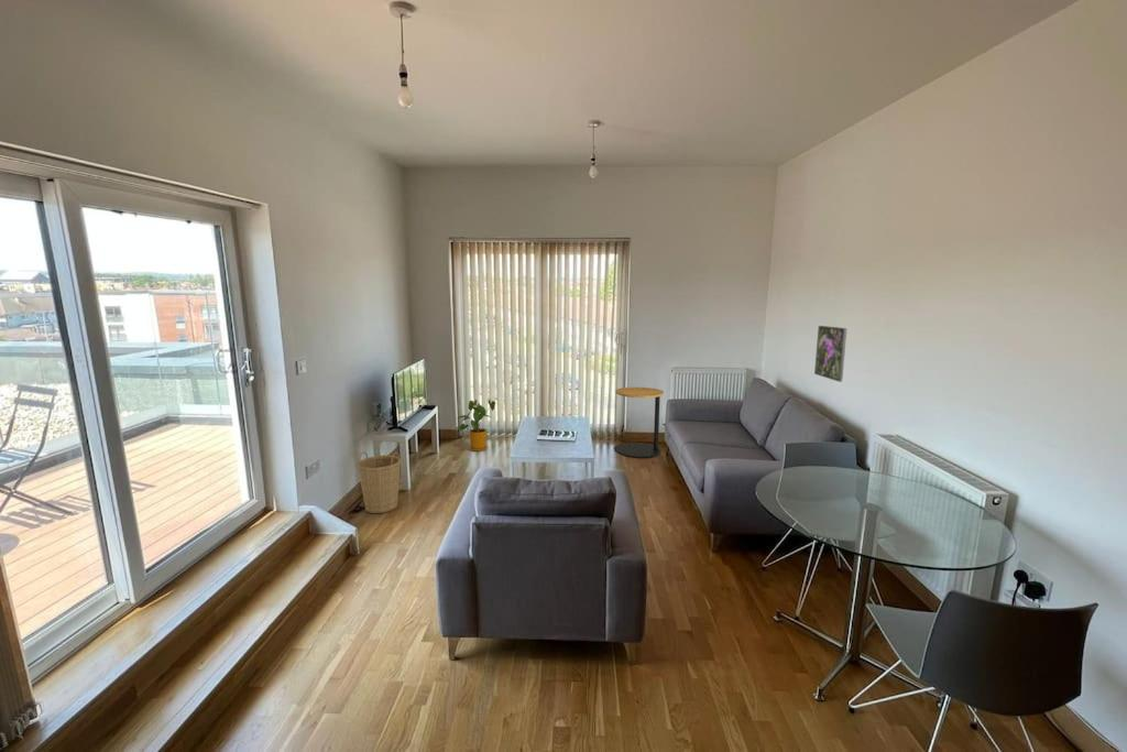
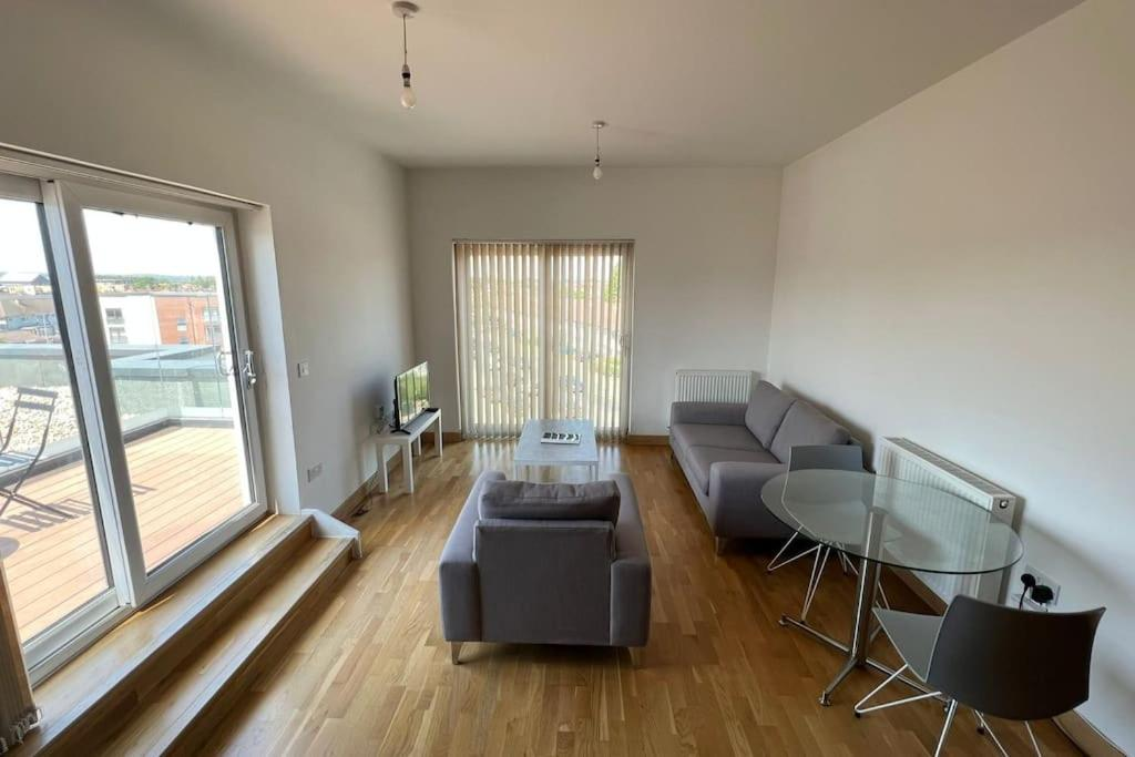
- side table (655, 421)
- house plant (477, 425)
- basket (380, 479)
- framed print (829, 352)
